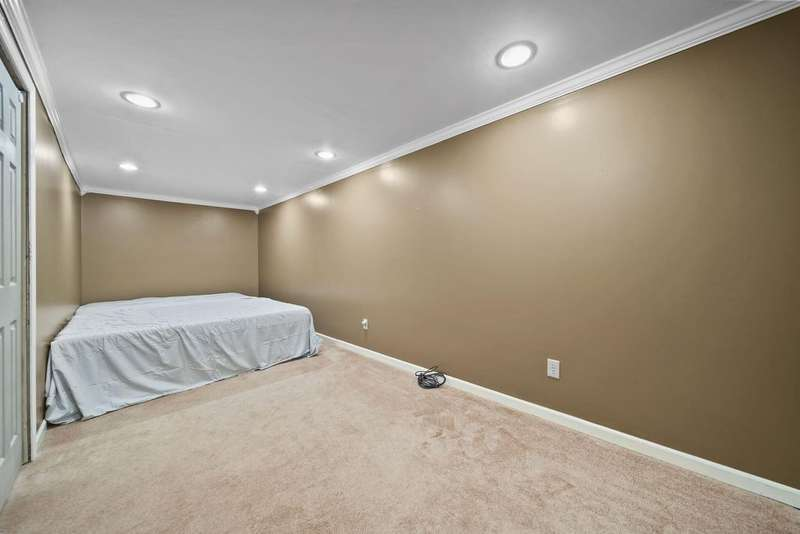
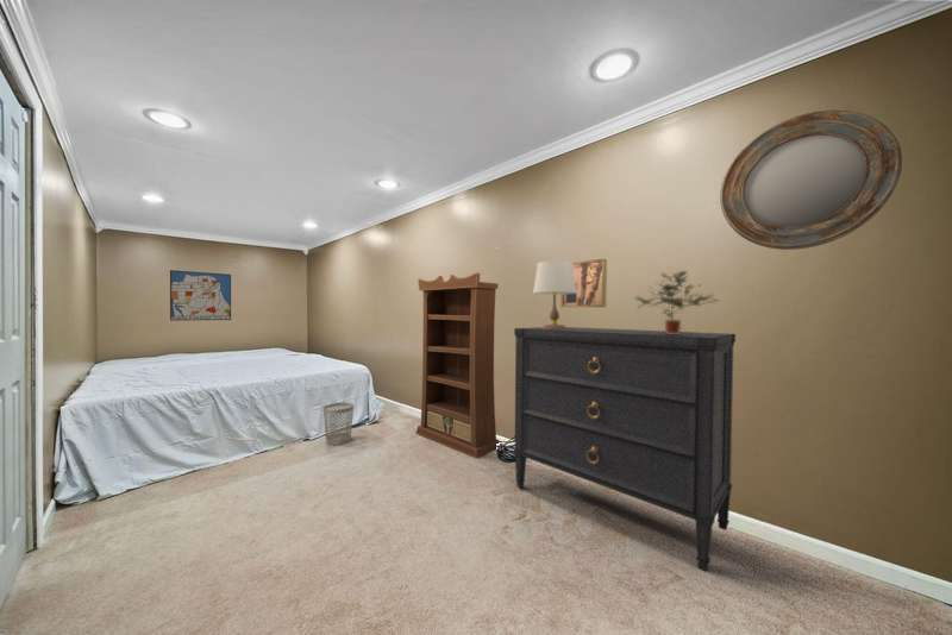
+ wall art (582, 284)
+ dresser (610, 417)
+ wall art (201, 296)
+ potted plant (671, 301)
+ wastebasket (338, 423)
+ table lamp (553, 295)
+ bookcase (457, 358)
+ home mirror (798, 182)
